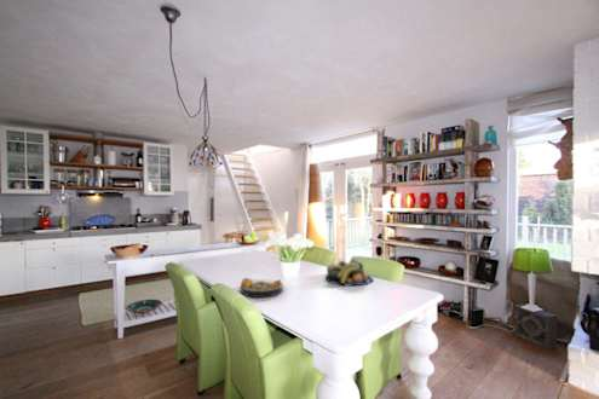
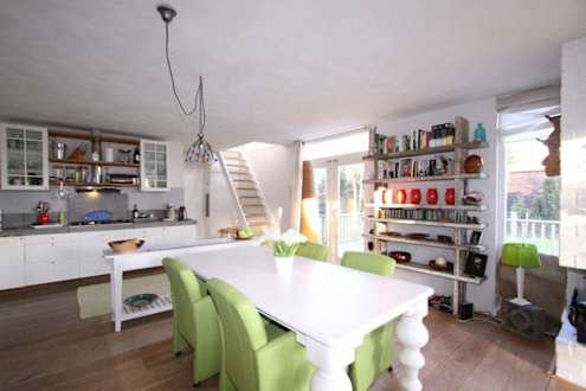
- plate (261, 285)
- fruit bowl (349, 270)
